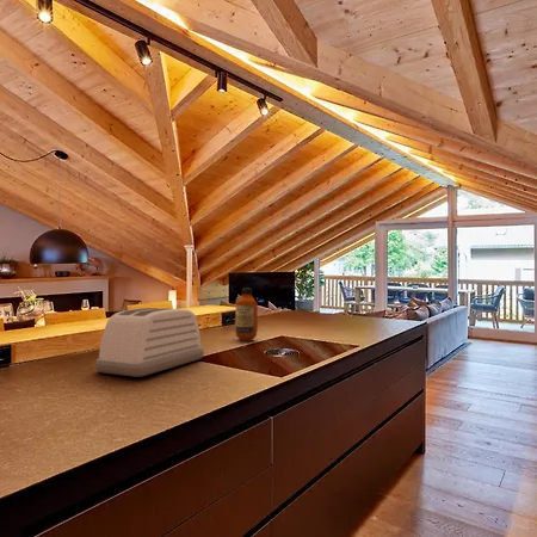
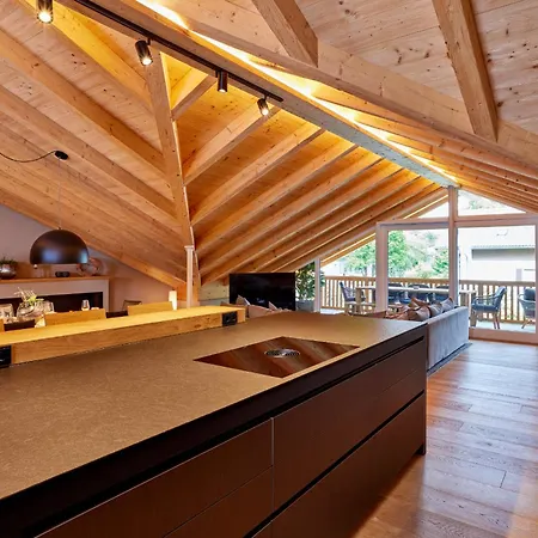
- bottle (246, 314)
- toaster (155, 337)
